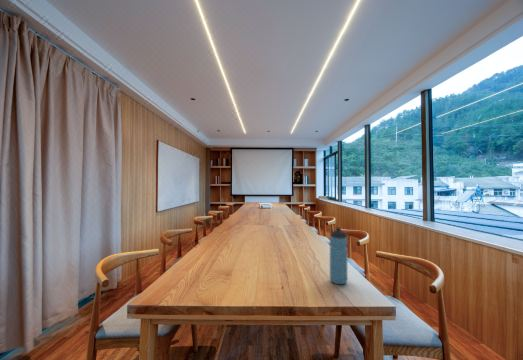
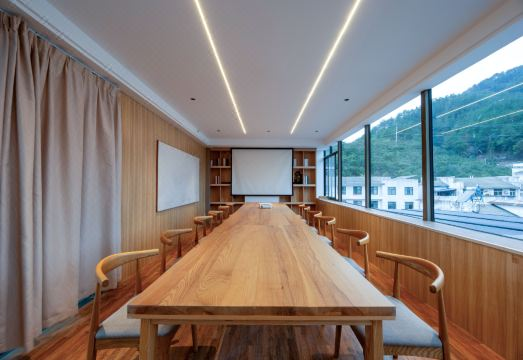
- water bottle (338, 254)
